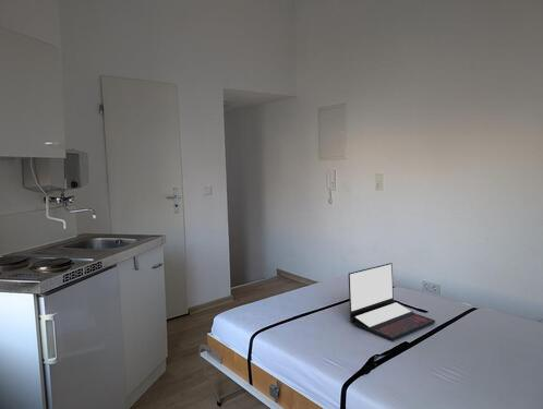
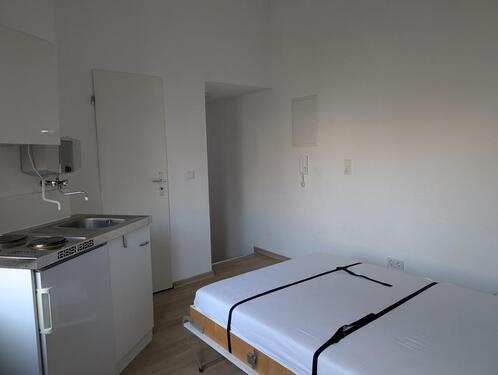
- laptop (391, 298)
